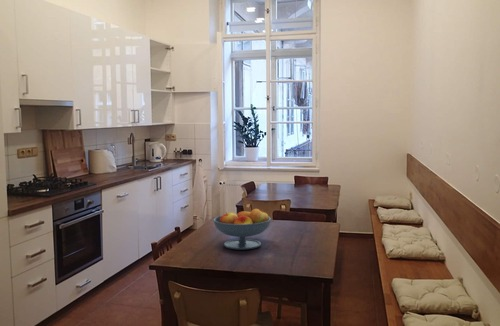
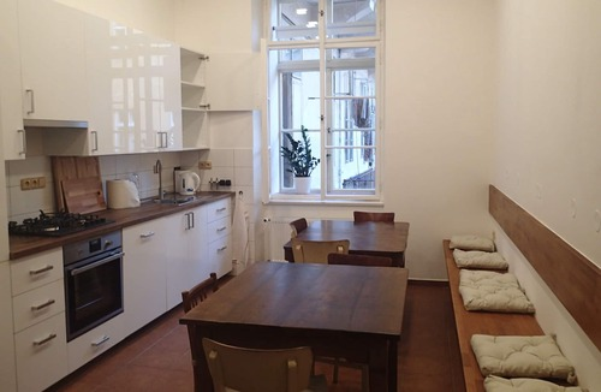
- fruit bowl (242, 227)
